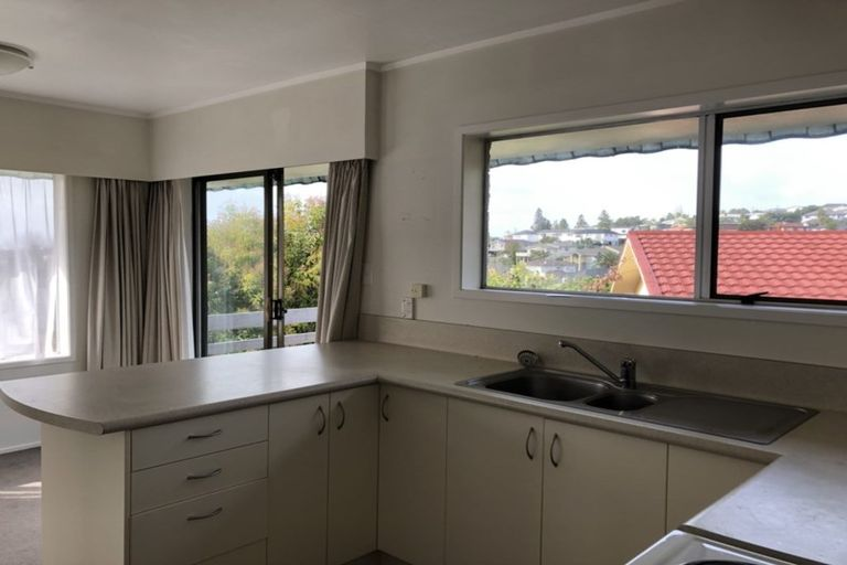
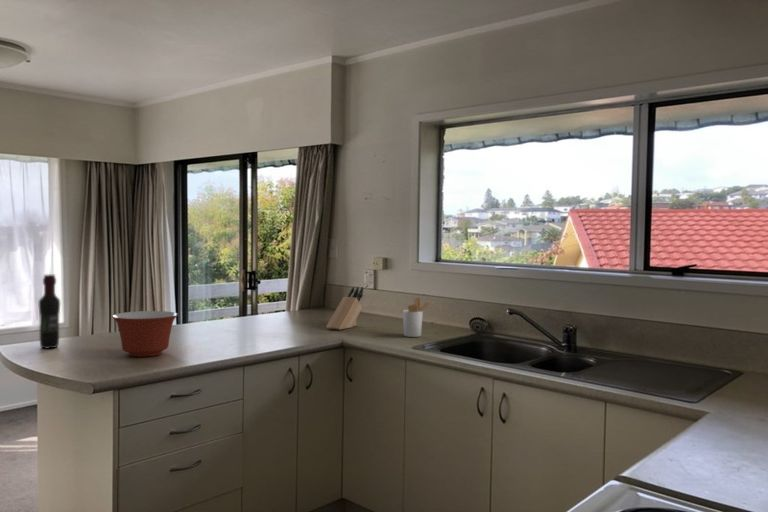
+ wine bottle (49, 311)
+ mixing bowl (145, 334)
+ knife block (346, 307)
+ utensil holder (417, 317)
